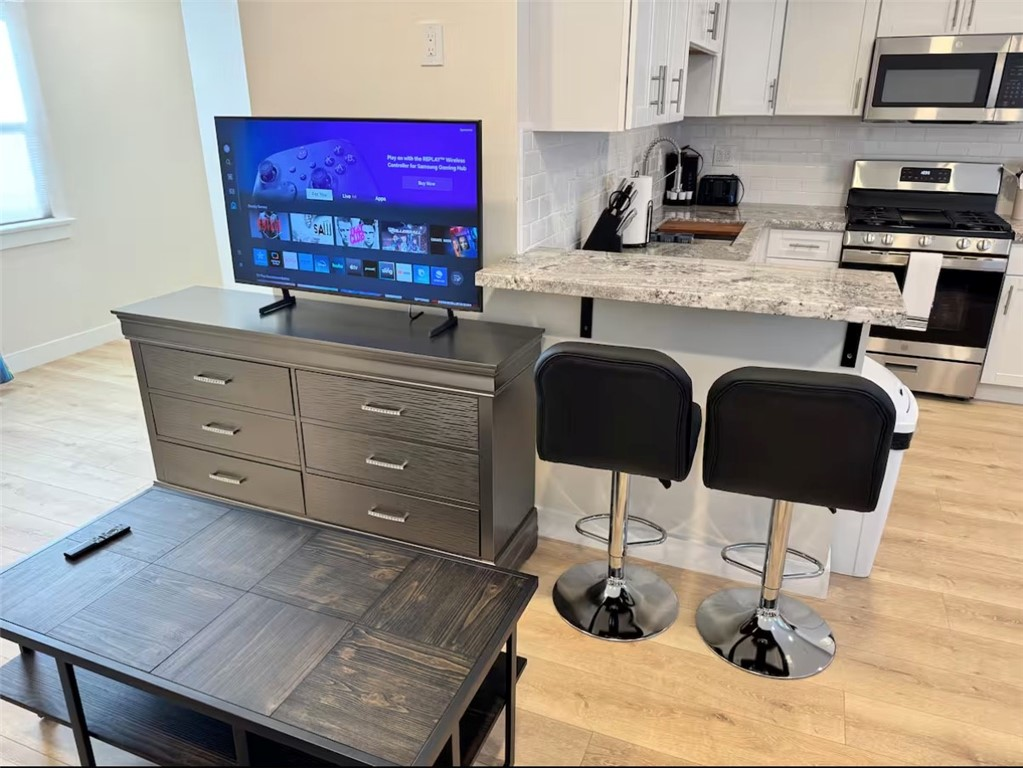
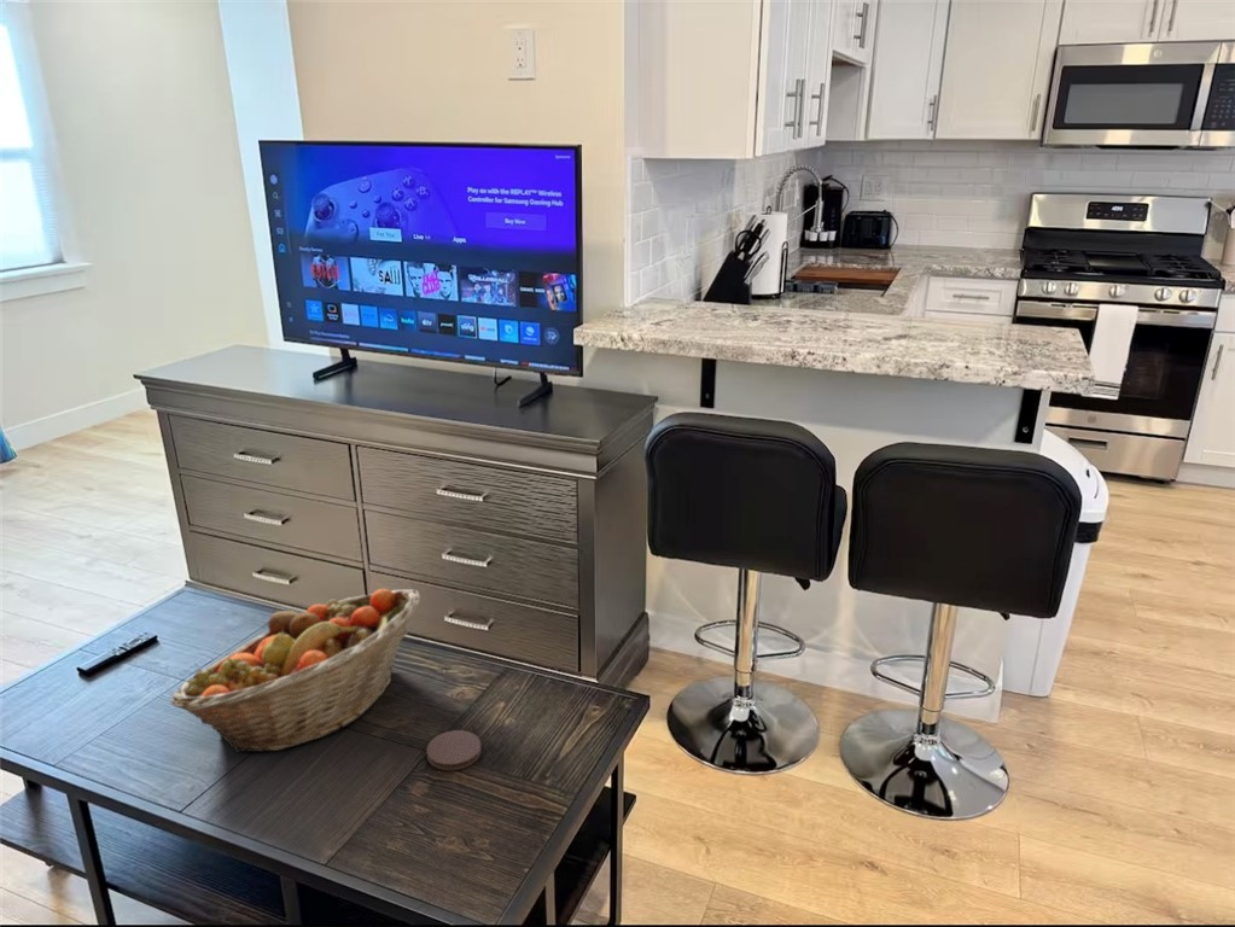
+ fruit basket (307, 659)
+ coaster (454, 750)
